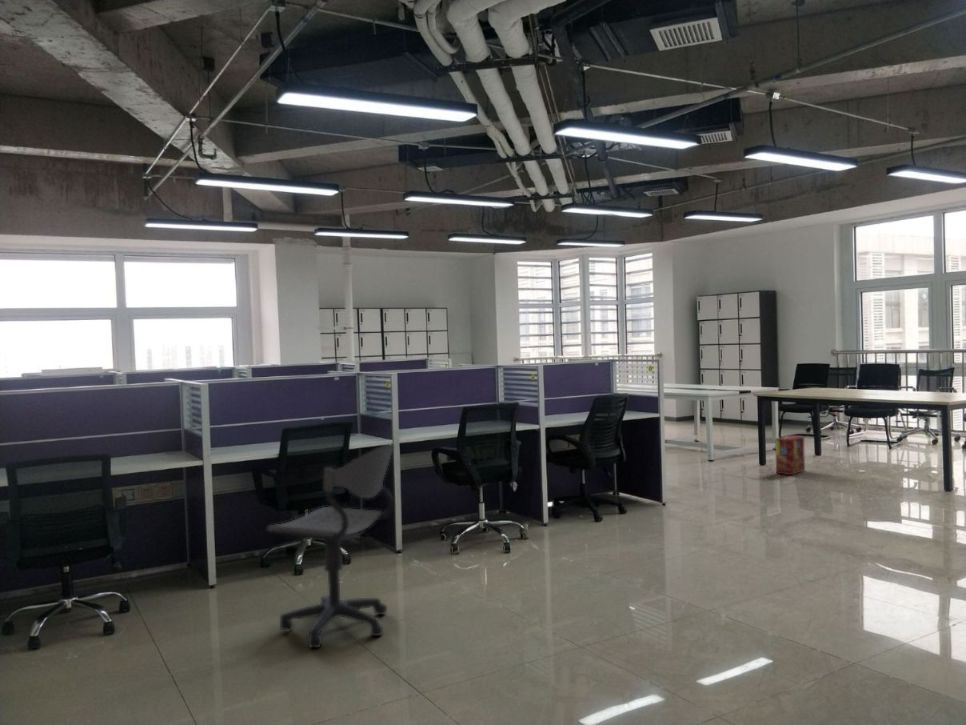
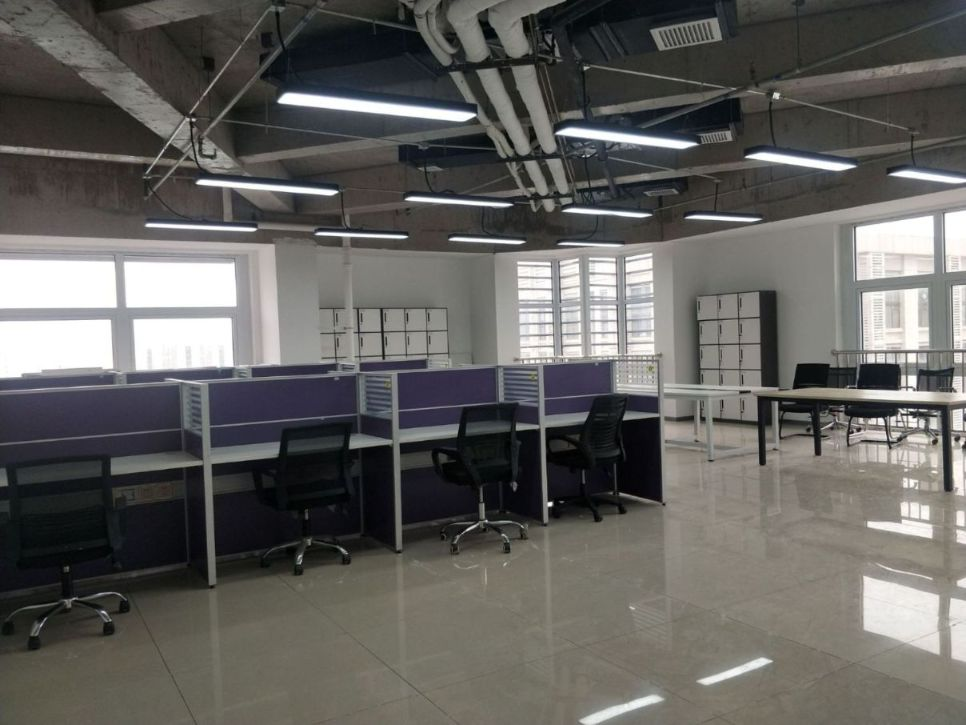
- product box (790, 454)
- office chair (337, 536)
